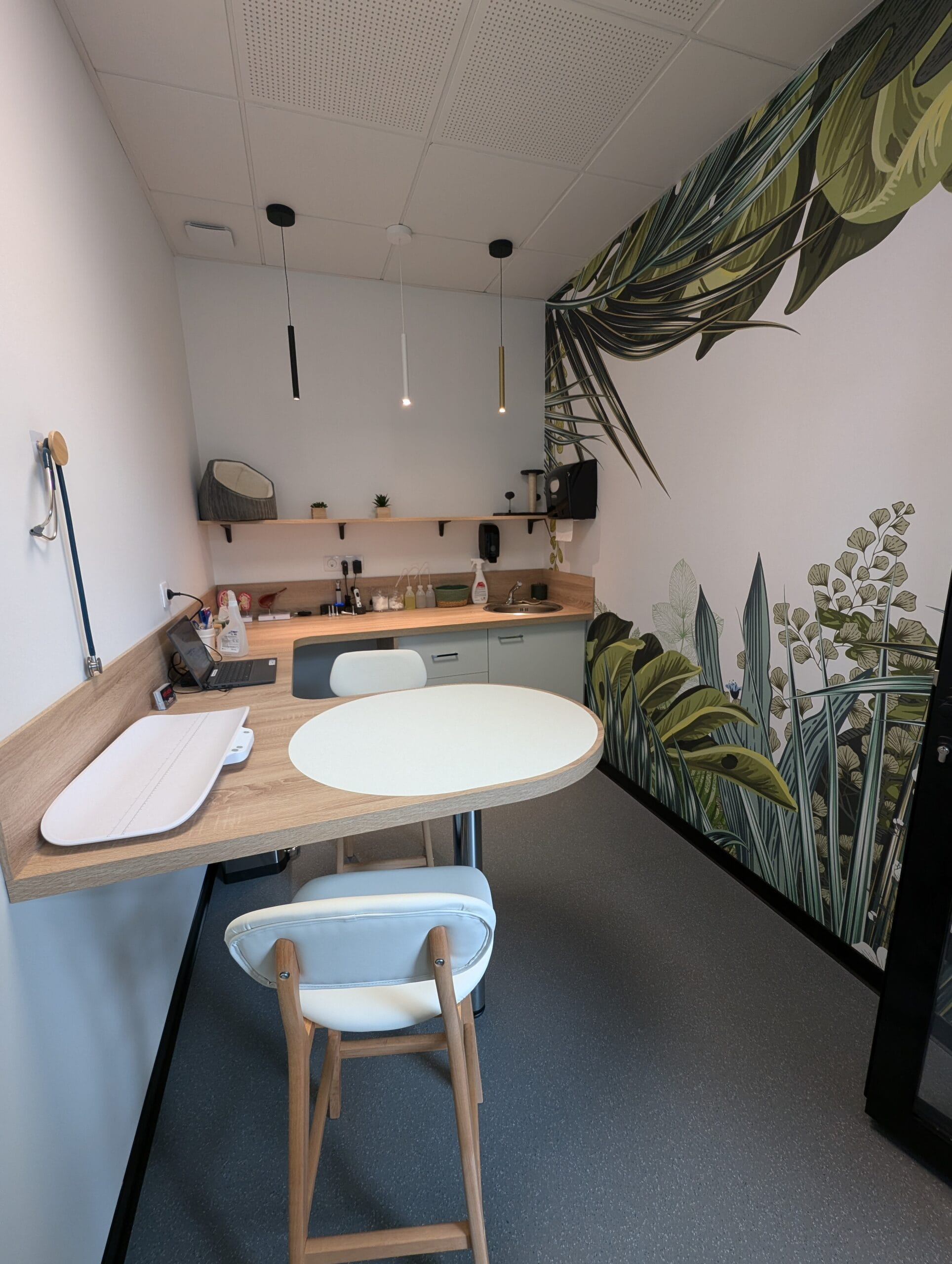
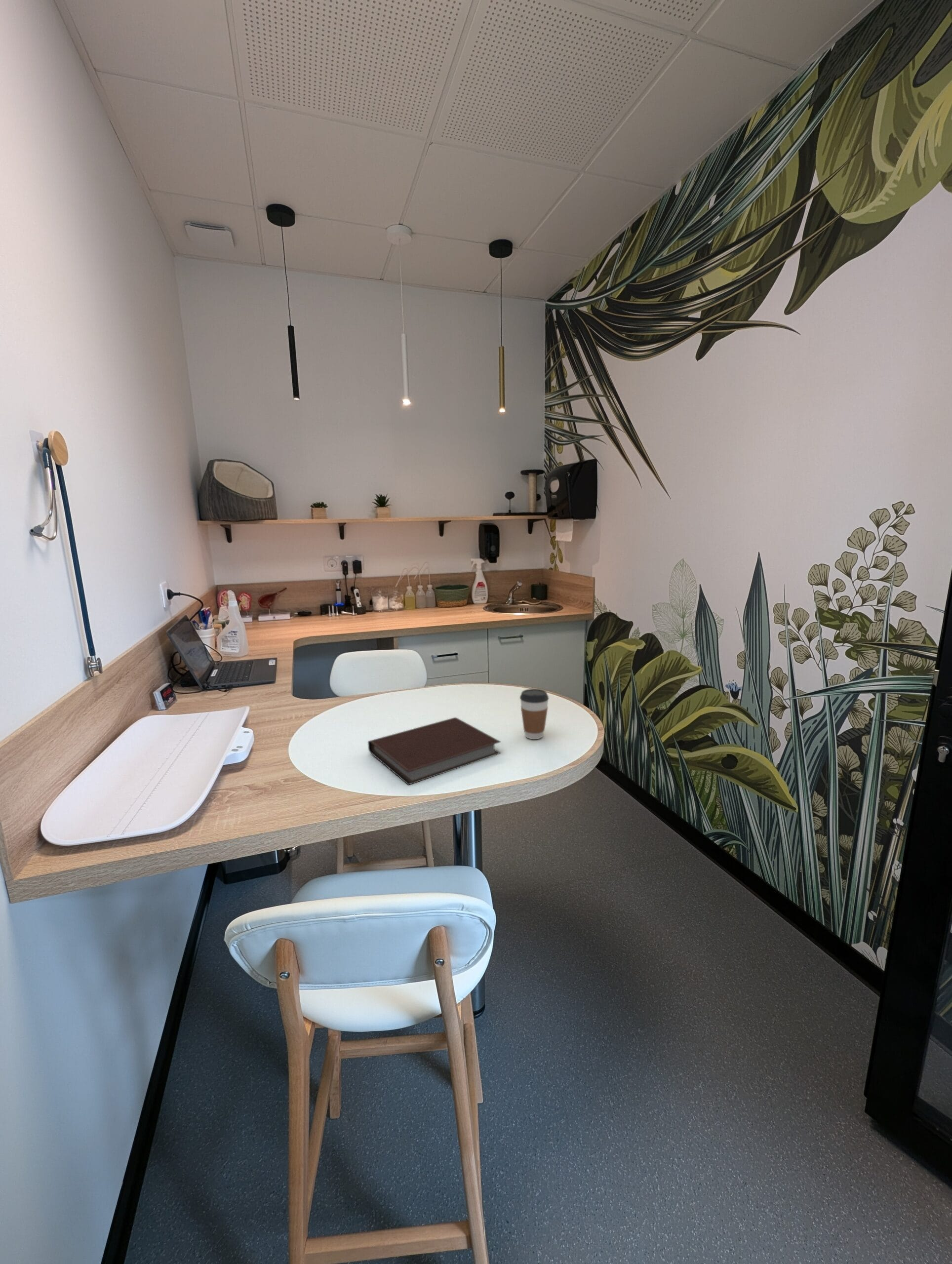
+ coffee cup (534, 713)
+ notebook (434, 747)
